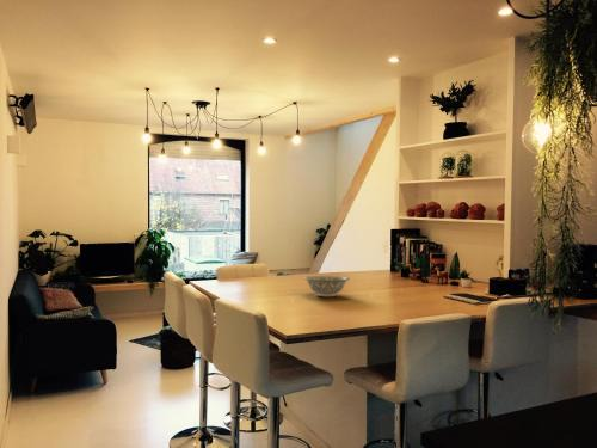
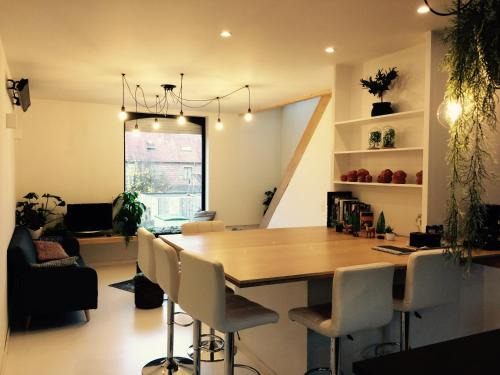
- decorative bowl (326, 286)
